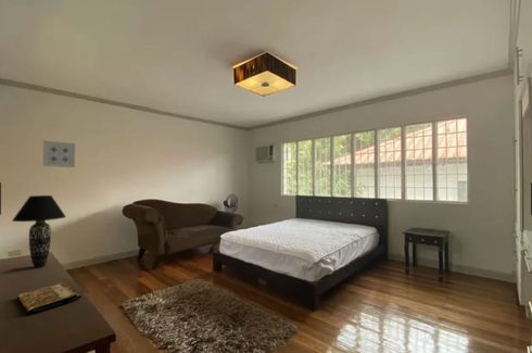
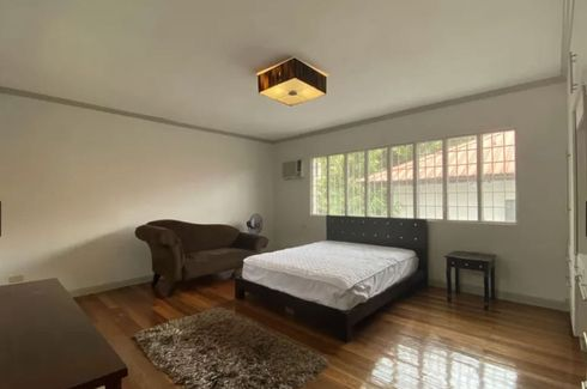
- table lamp (40, 230)
- book (49, 295)
- wall art (59, 154)
